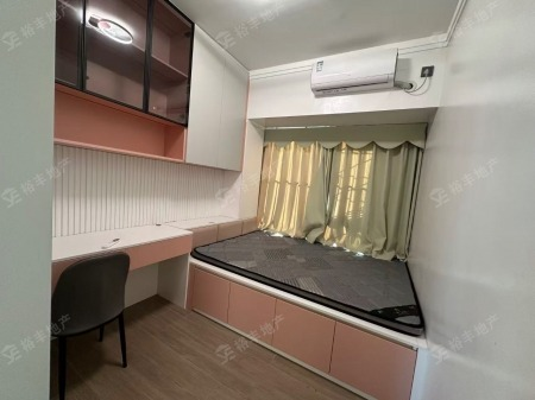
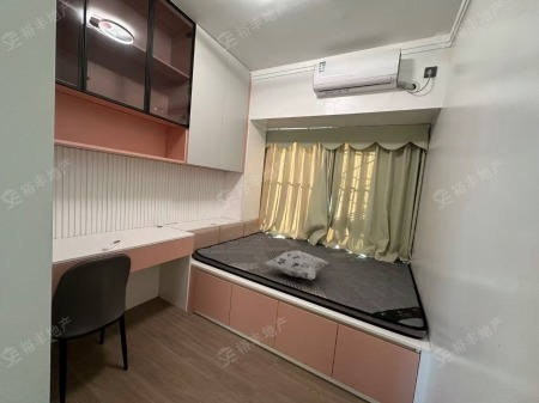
+ decorative pillow (297, 263)
